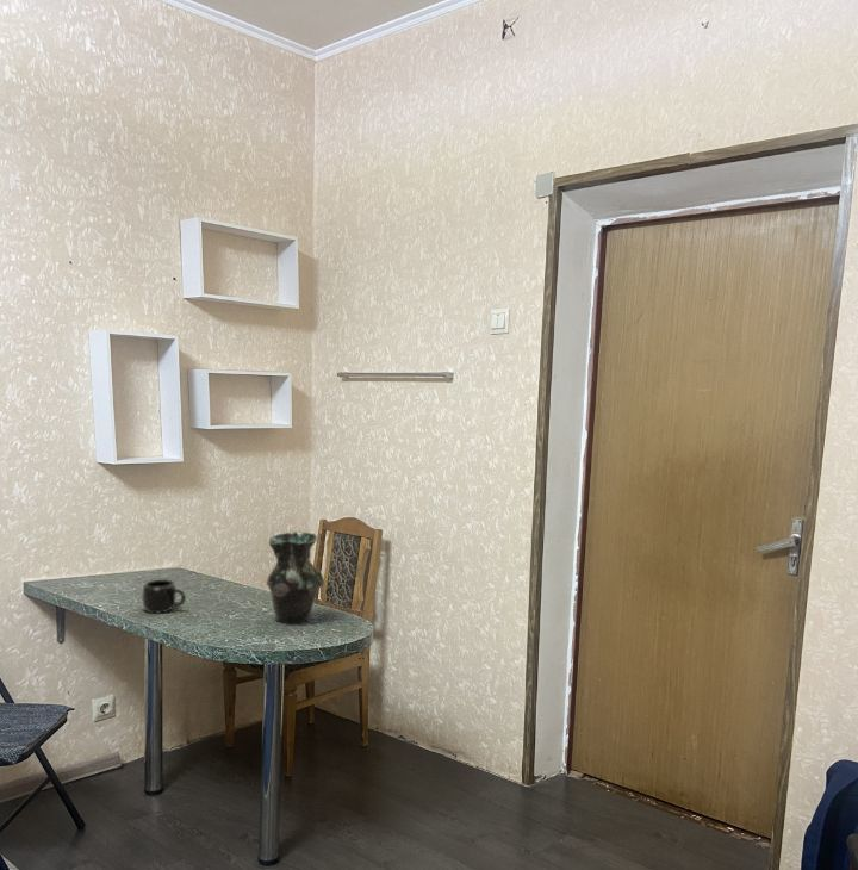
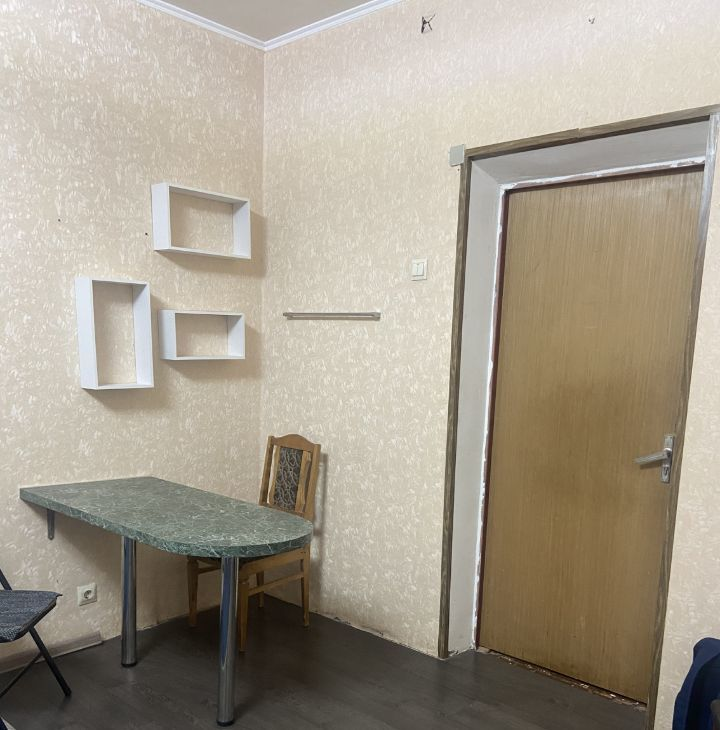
- mug (161, 597)
- vase (293, 577)
